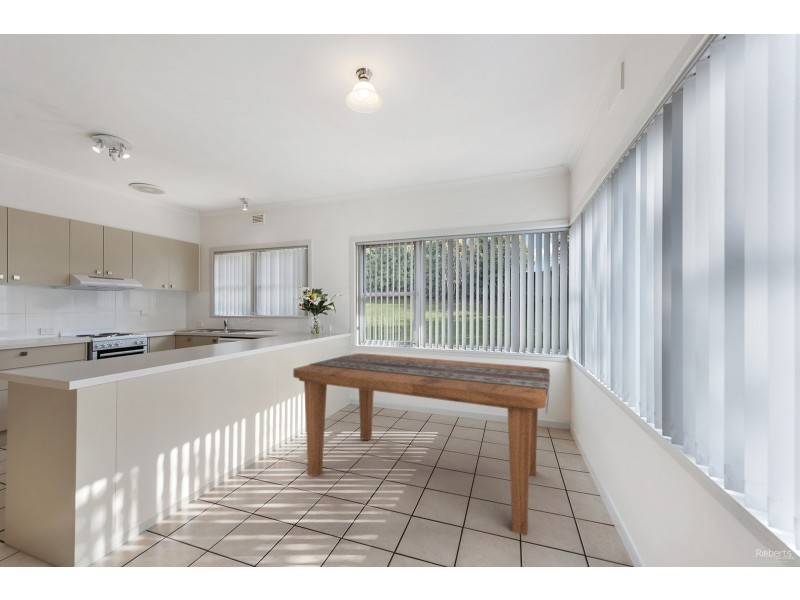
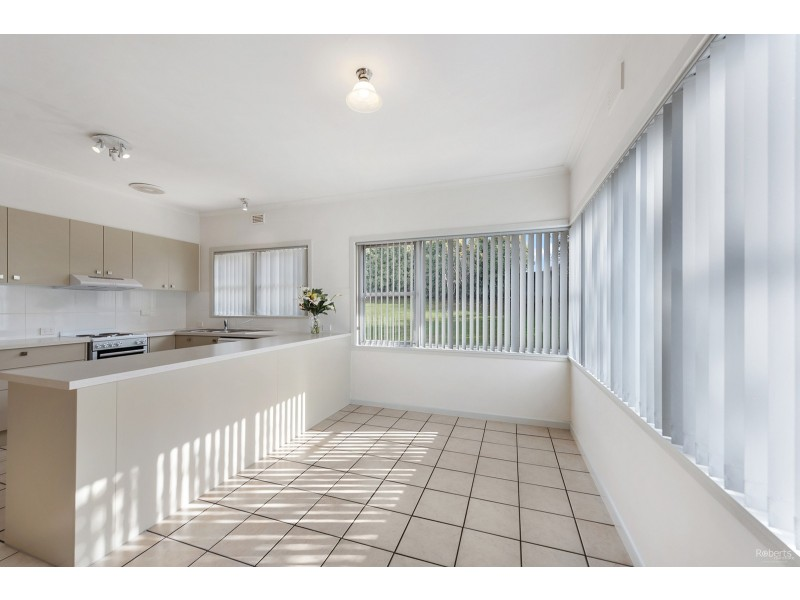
- dining table (424, 397)
